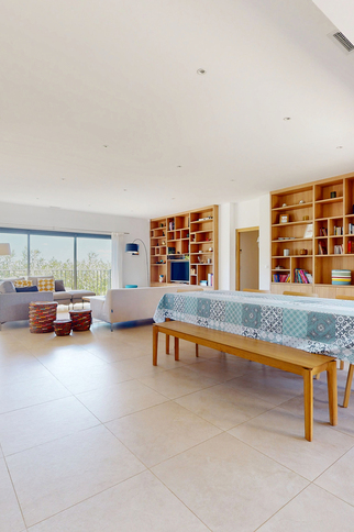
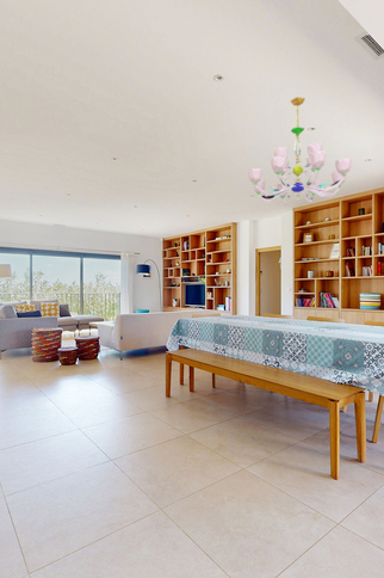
+ chandelier (298, 150)
